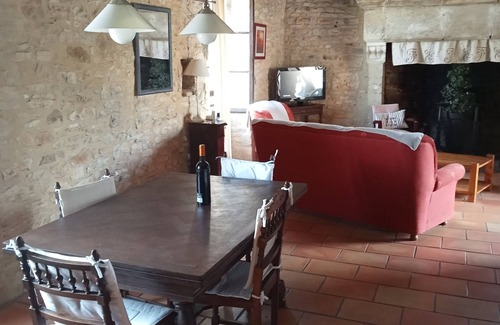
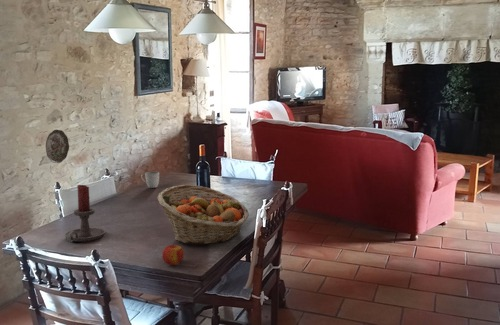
+ decorative plate (56, 146)
+ mug (150, 179)
+ fruit basket (204, 212)
+ candle holder (81, 212)
+ apple (173, 254)
